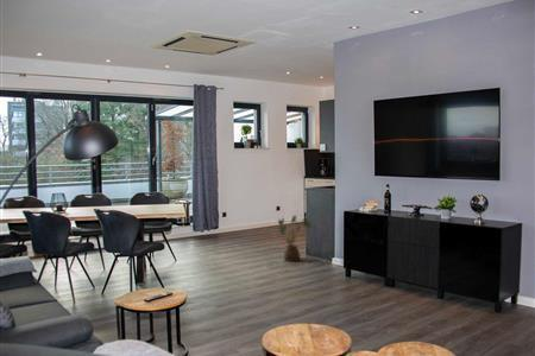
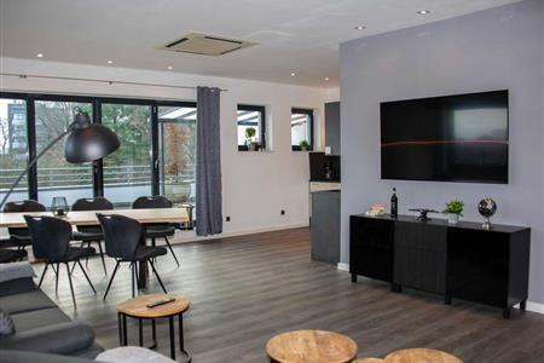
- house plant (291, 237)
